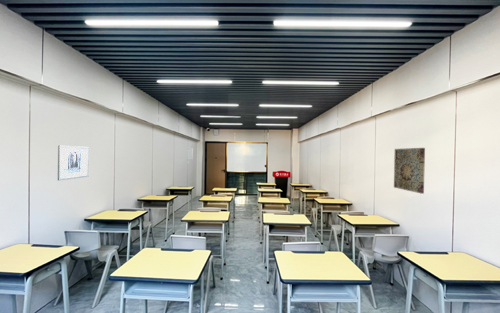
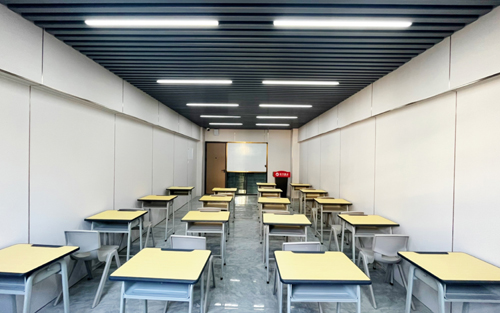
- wall art (74, 162)
- wall art (408, 169)
